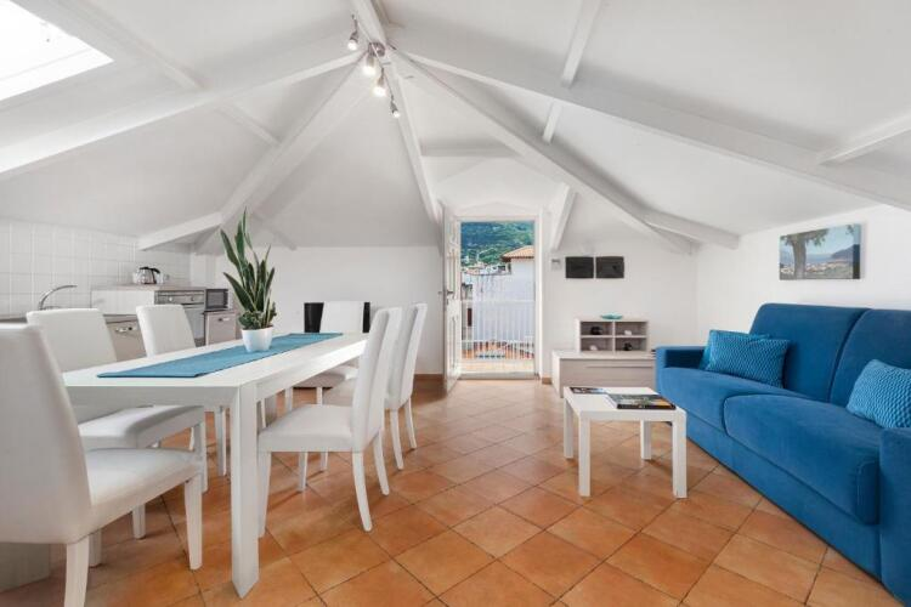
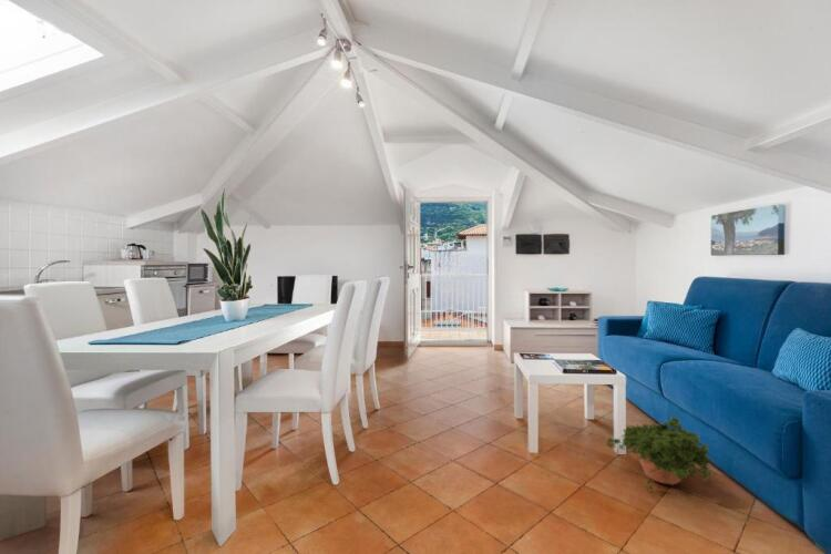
+ potted plant (664, 449)
